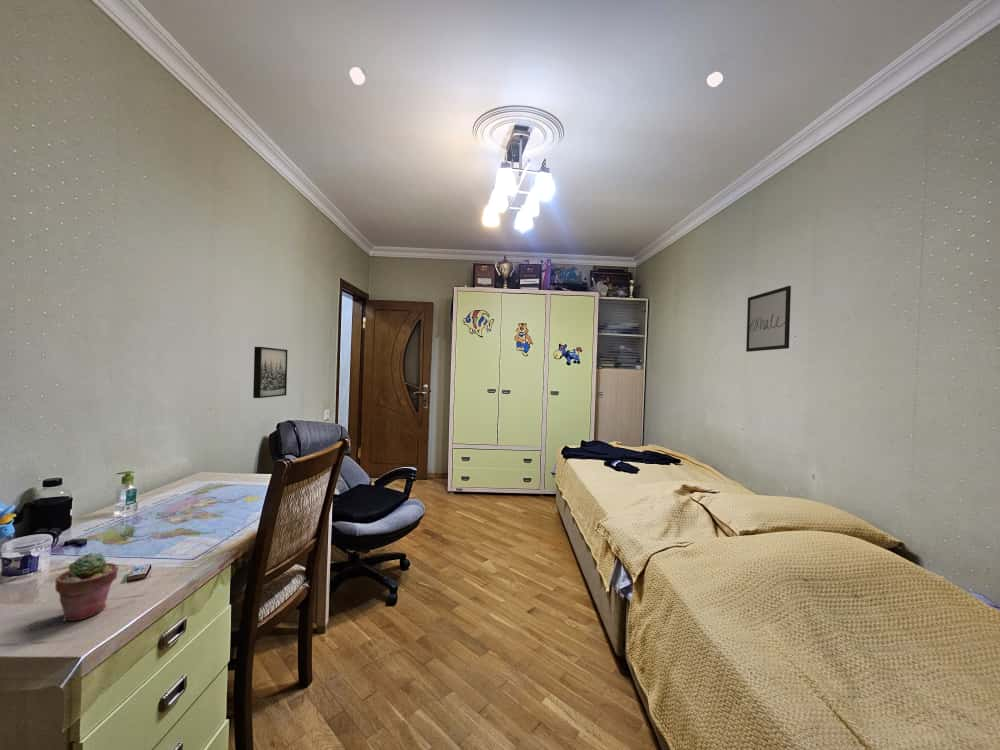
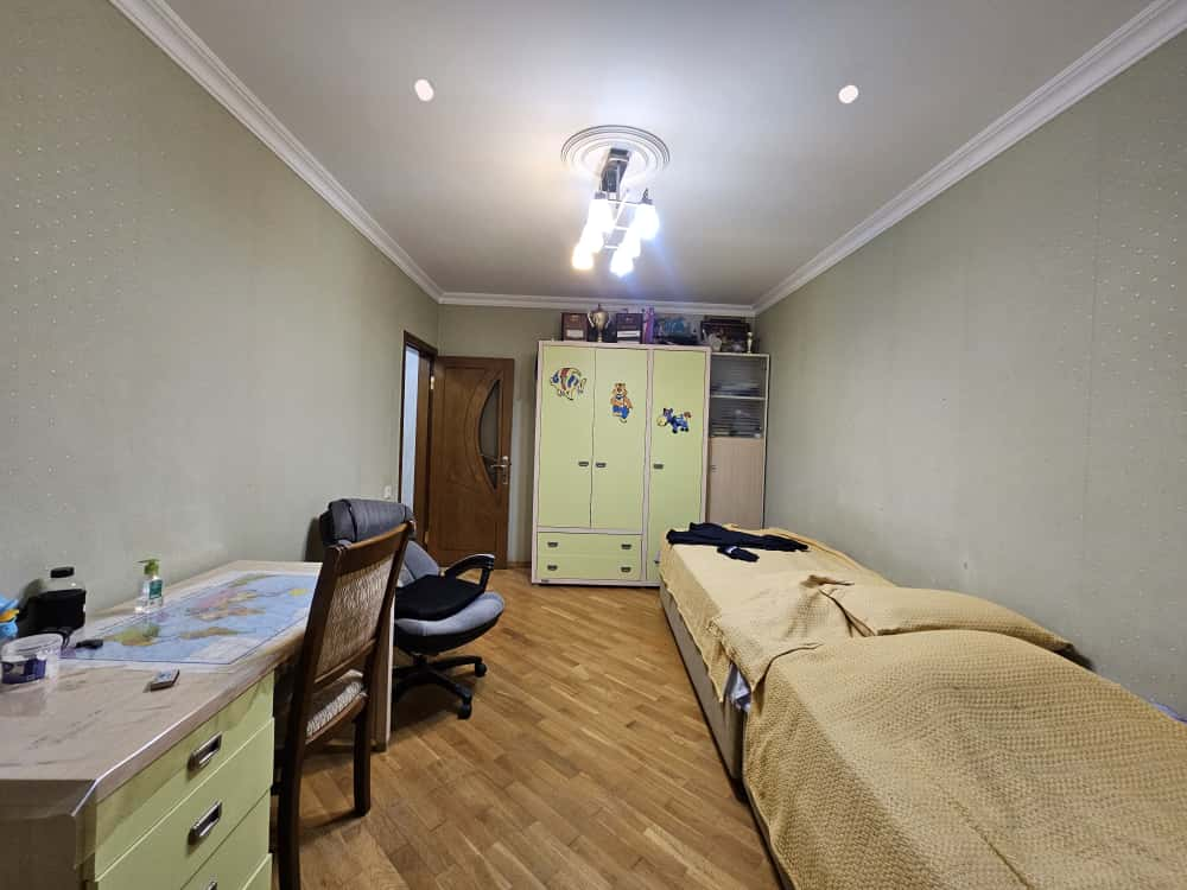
- wall art (271, 372)
- potted succulent (87, 583)
- wall art (766, 321)
